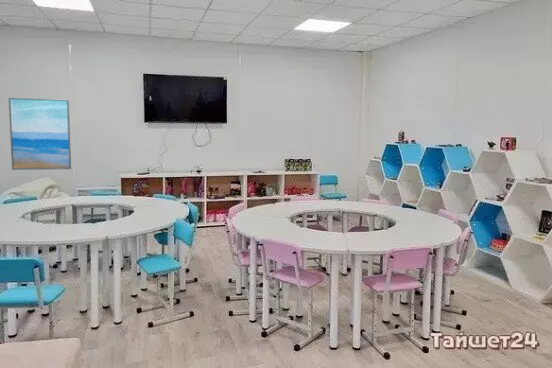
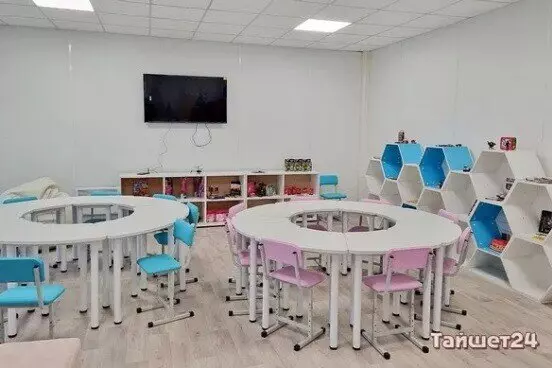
- wall art (40, 134)
